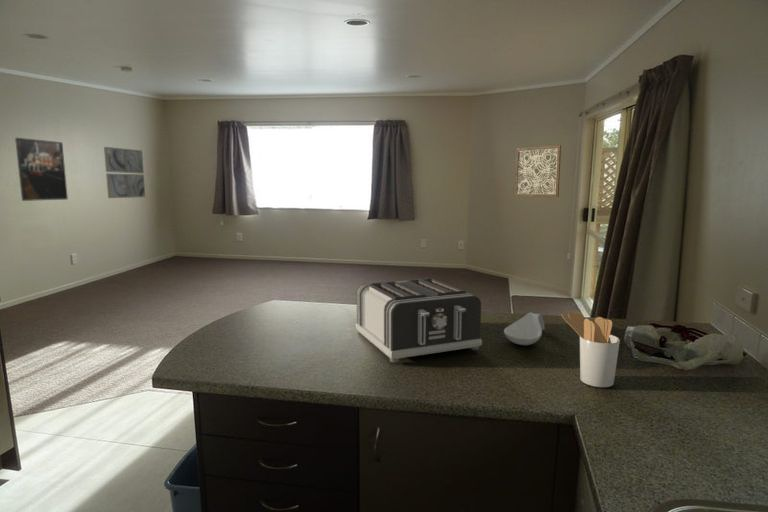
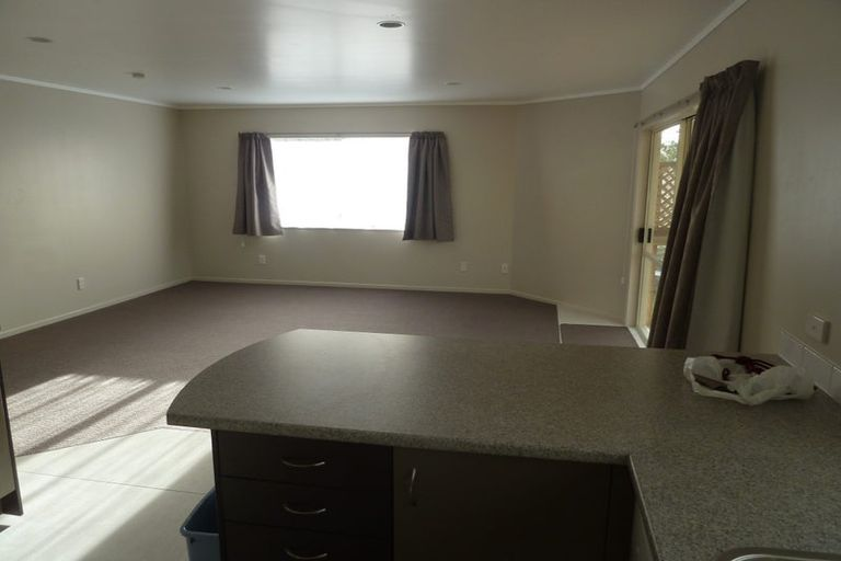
- utensil holder (589, 346)
- spoon rest (527, 327)
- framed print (42, 170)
- wall art (537, 173)
- toaster (417, 315)
- wall art (125, 172)
